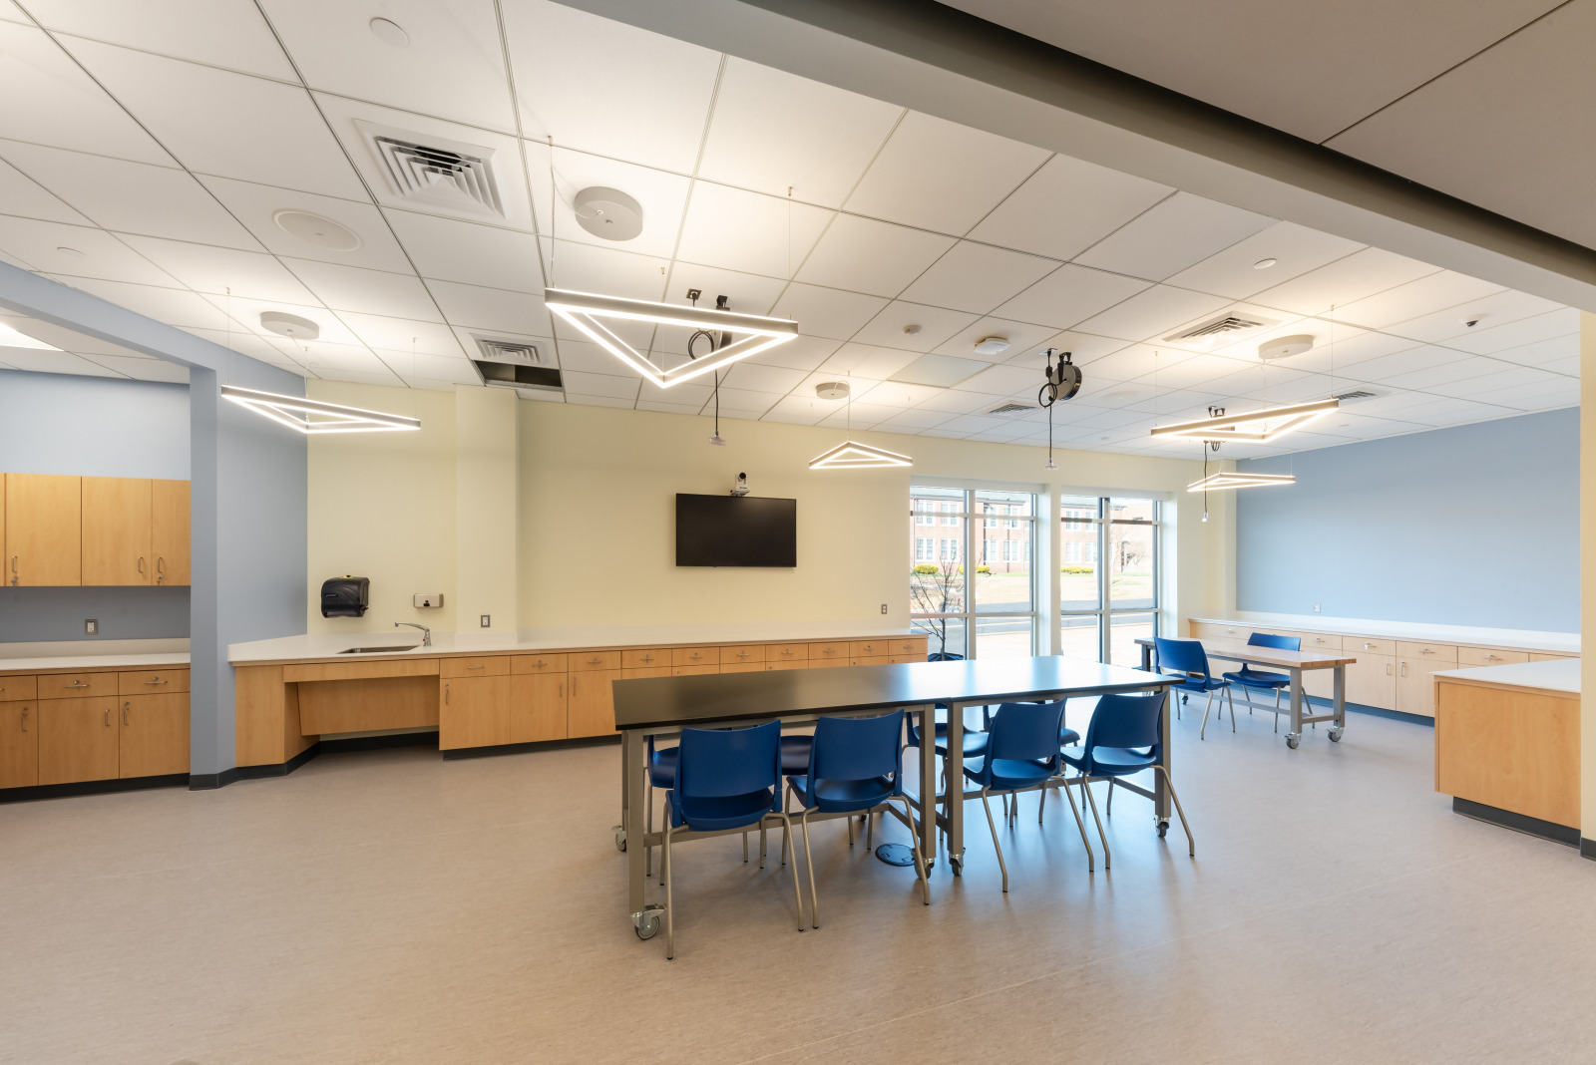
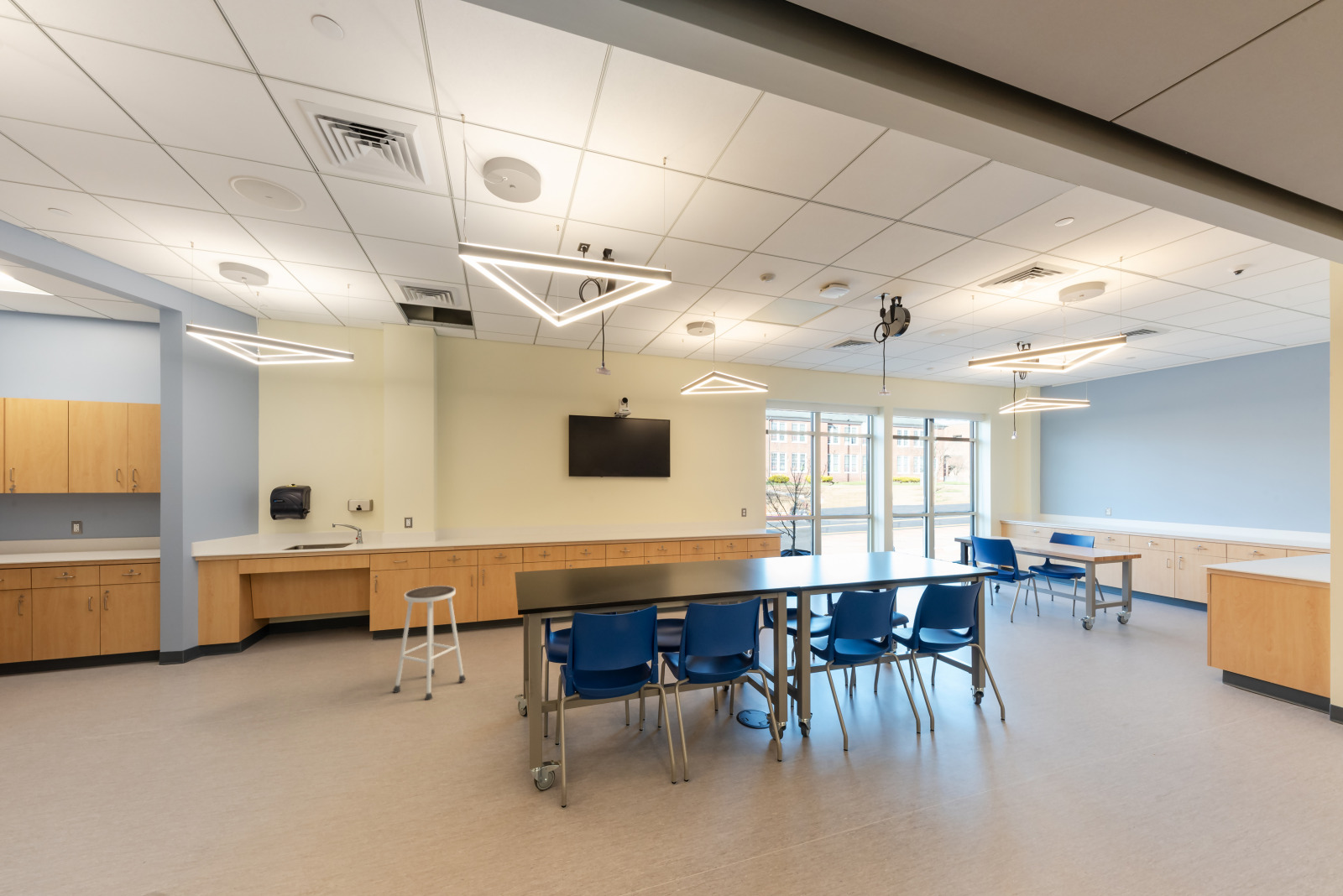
+ stool (430, 638)
